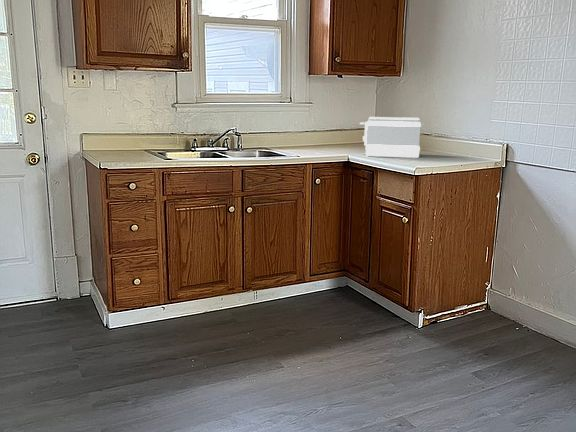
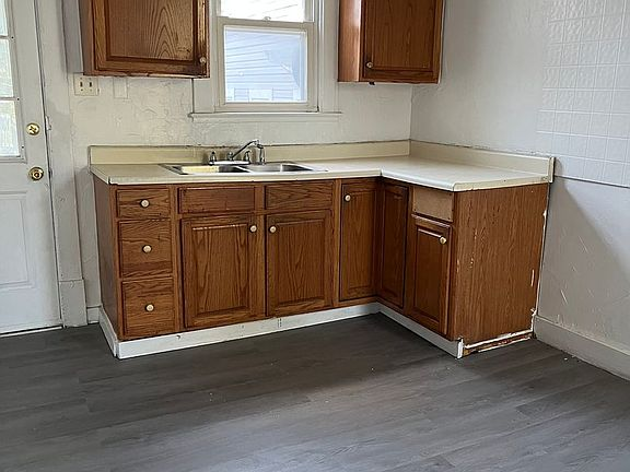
- toaster (389, 136)
